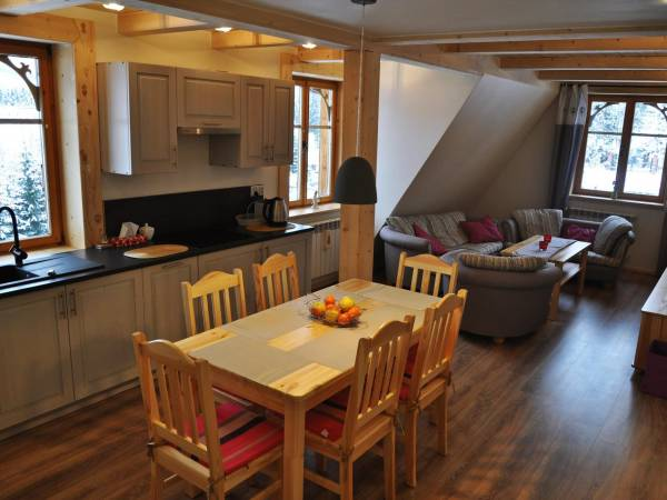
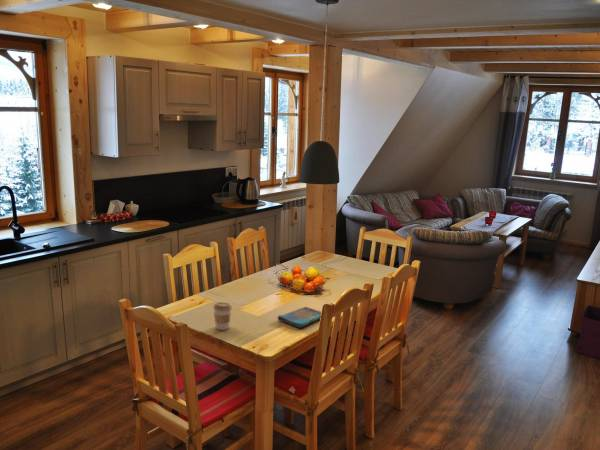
+ dish towel (302, 316)
+ coffee cup (222, 315)
